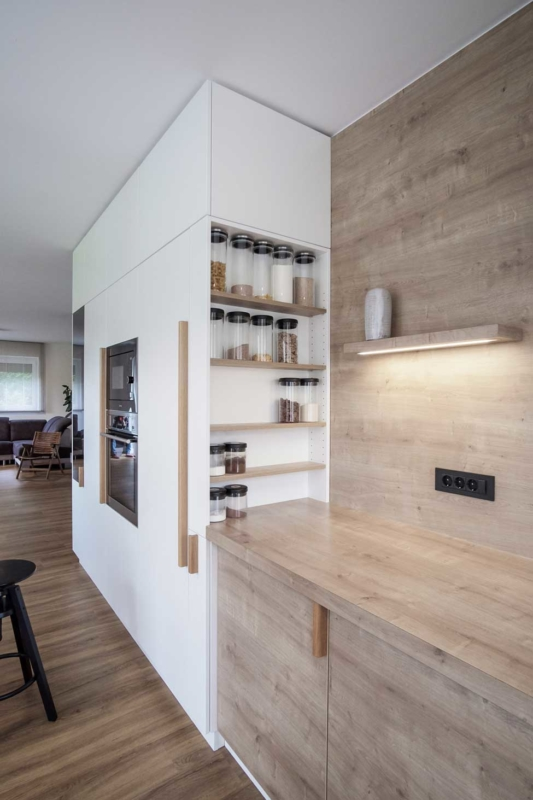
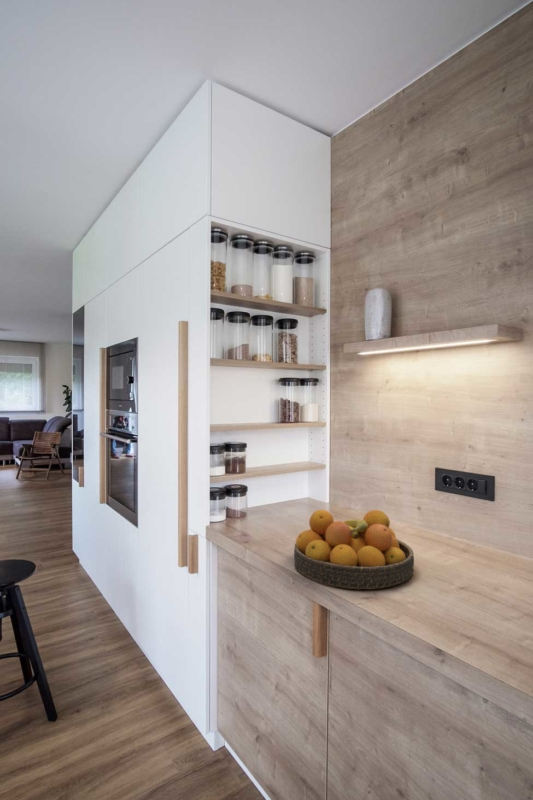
+ fruit bowl (352, 539)
